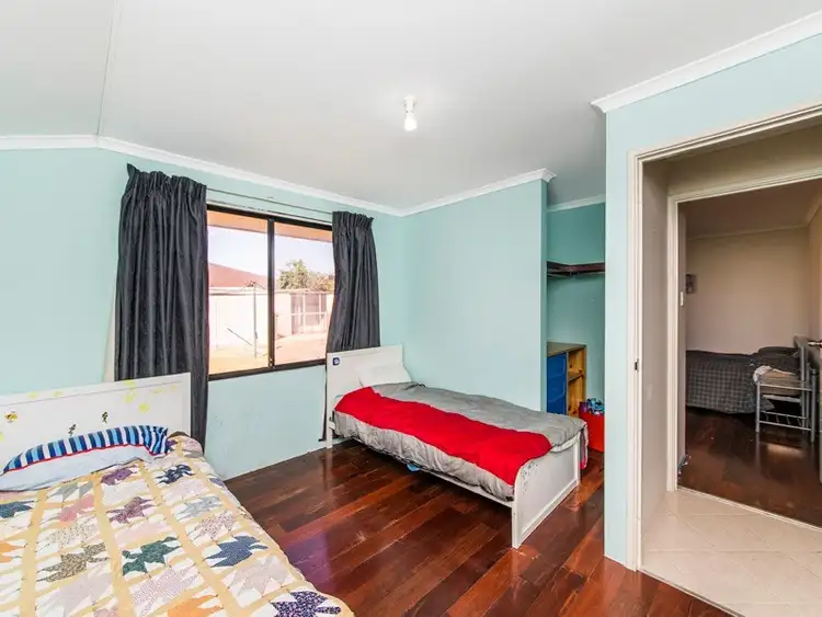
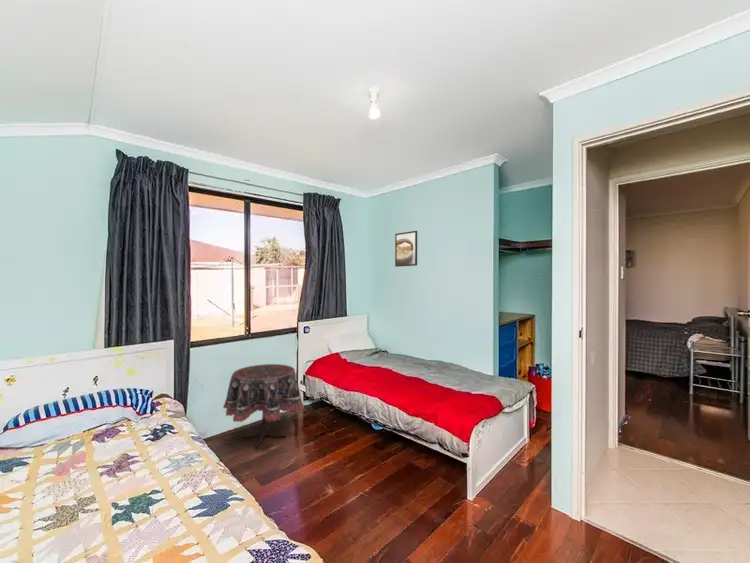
+ side table (265, 404)
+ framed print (405, 249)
